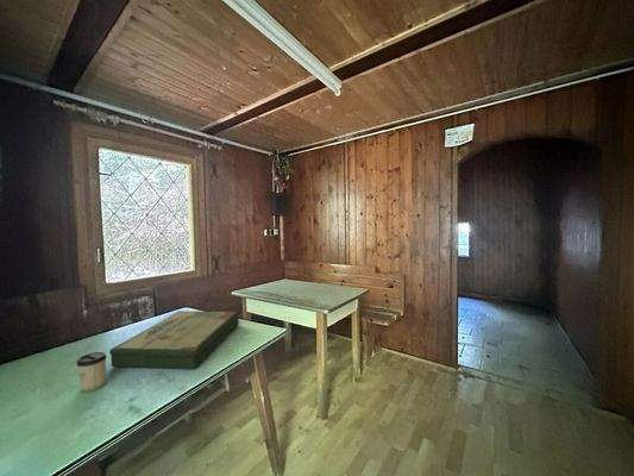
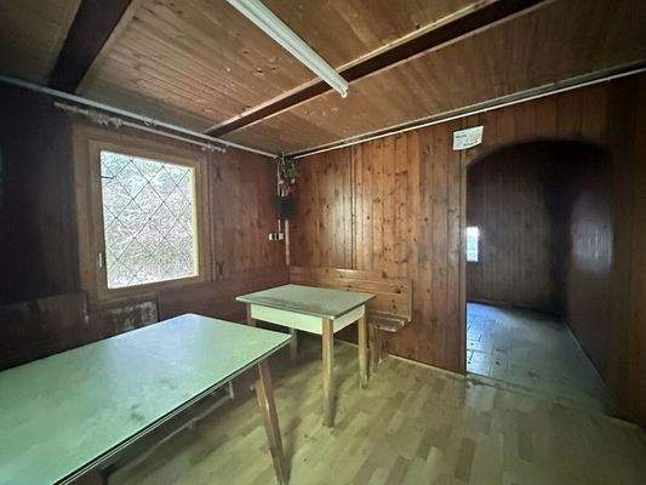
- board game (186, 334)
- cup (92, 371)
